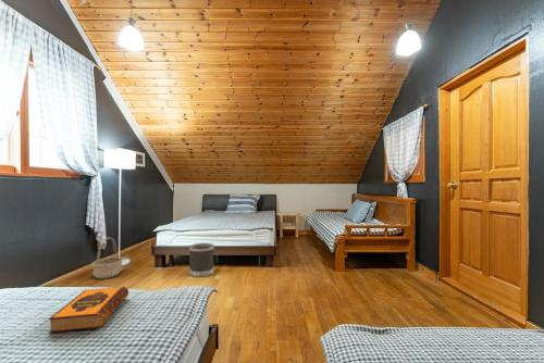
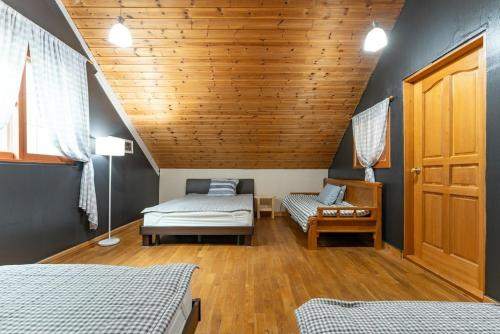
- basket (107, 258)
- wastebasket (201, 259)
- hardback book (94, 306)
